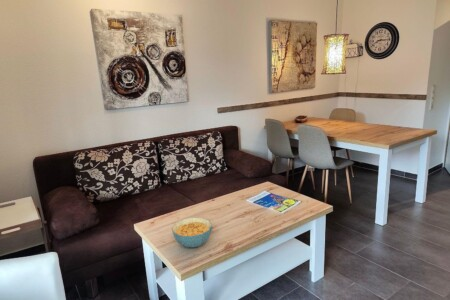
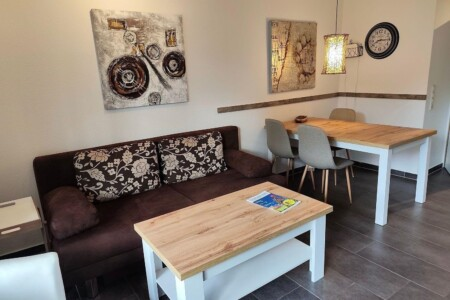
- cereal bowl (192, 235)
